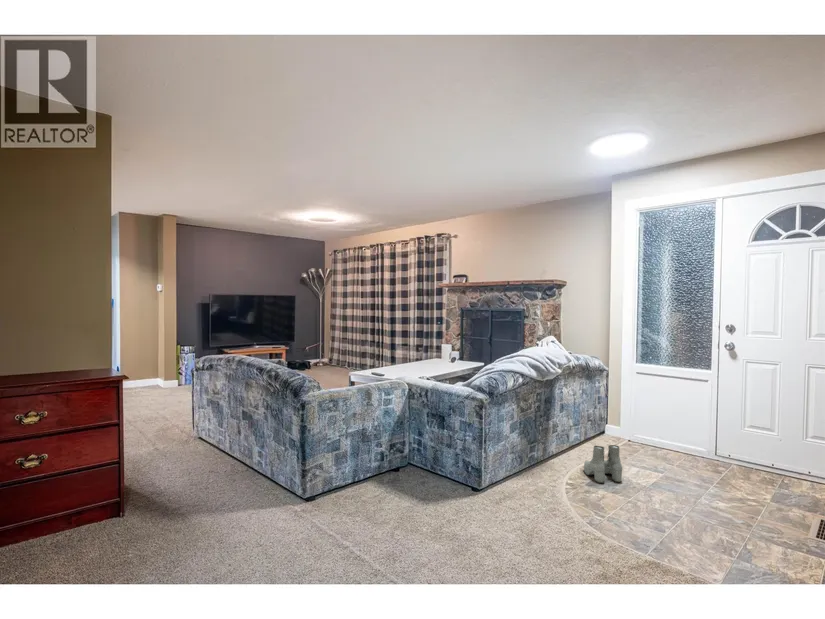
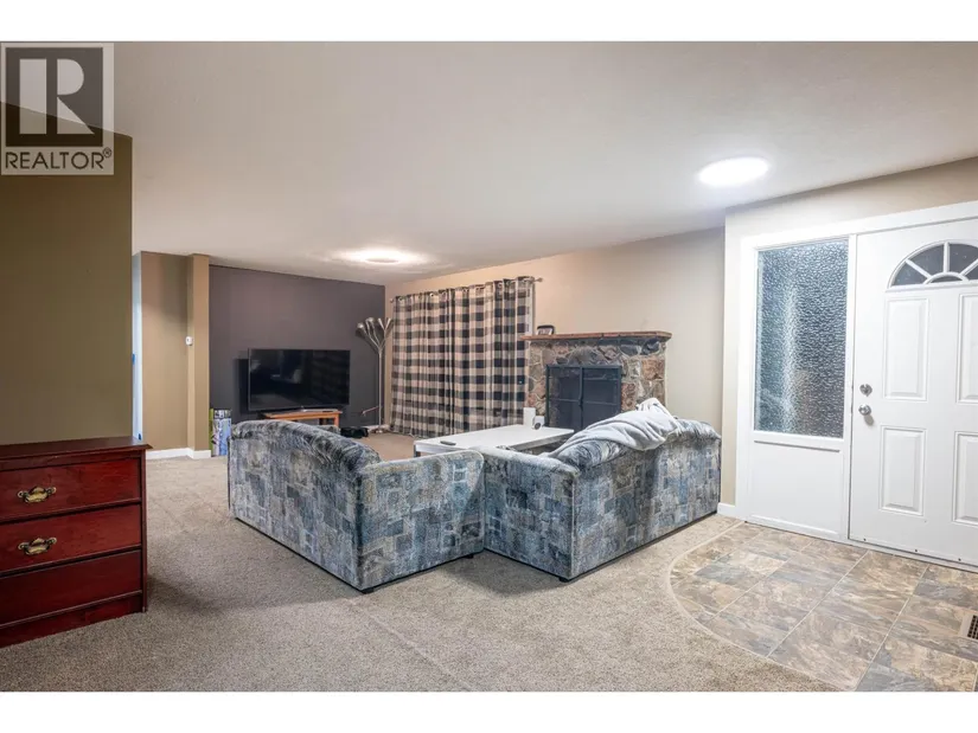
- boots (602, 459)
